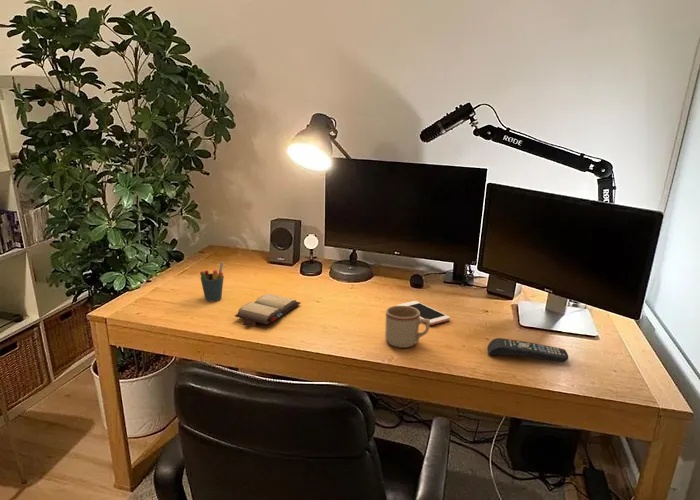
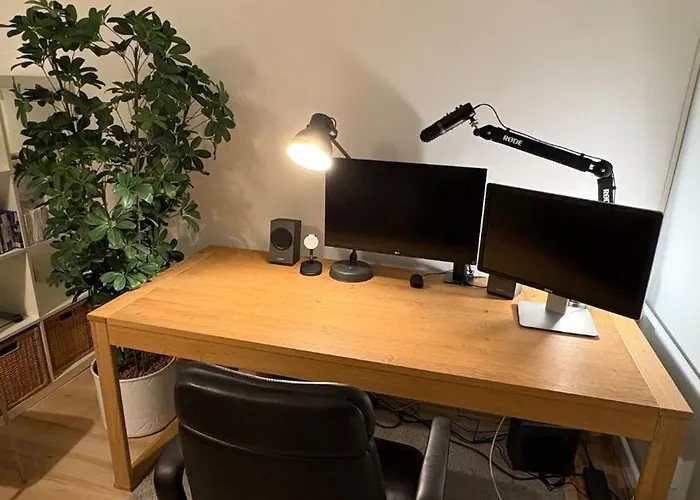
- remote control (527, 350)
- hardback book (269, 307)
- pen holder (212, 281)
- cell phone (422, 312)
- mug (407, 327)
